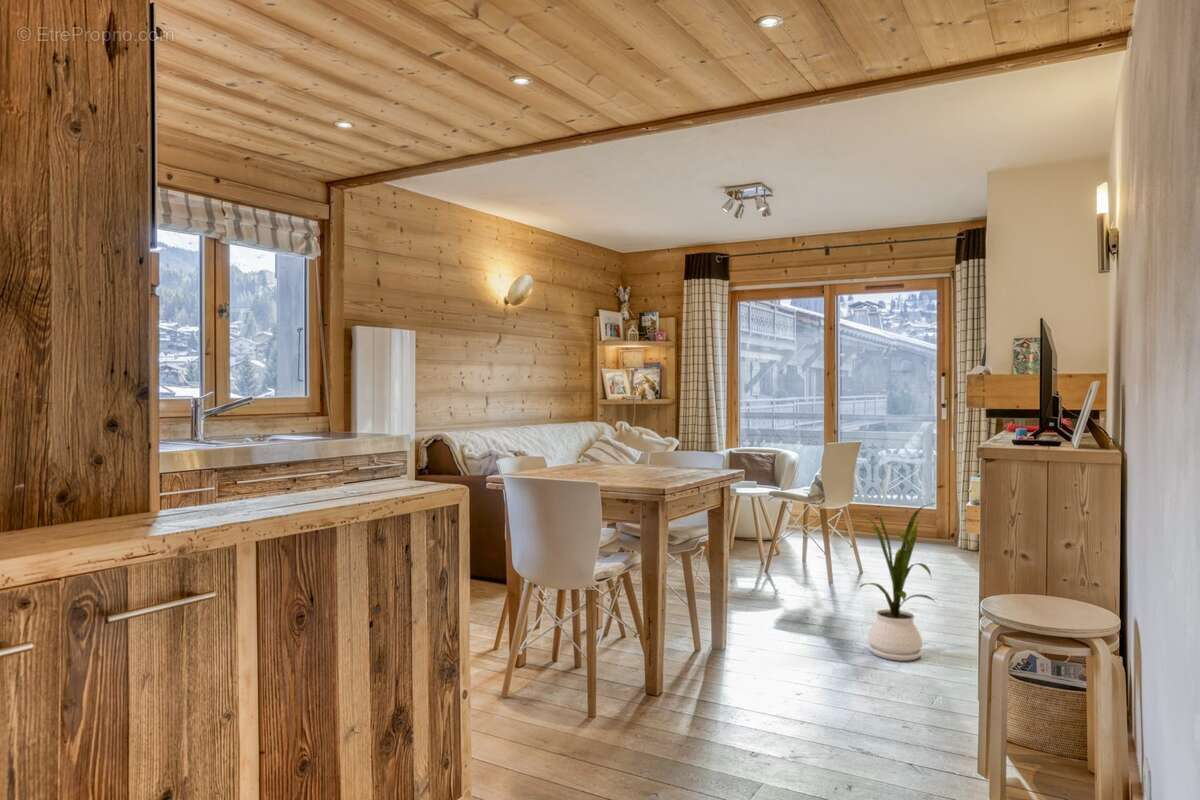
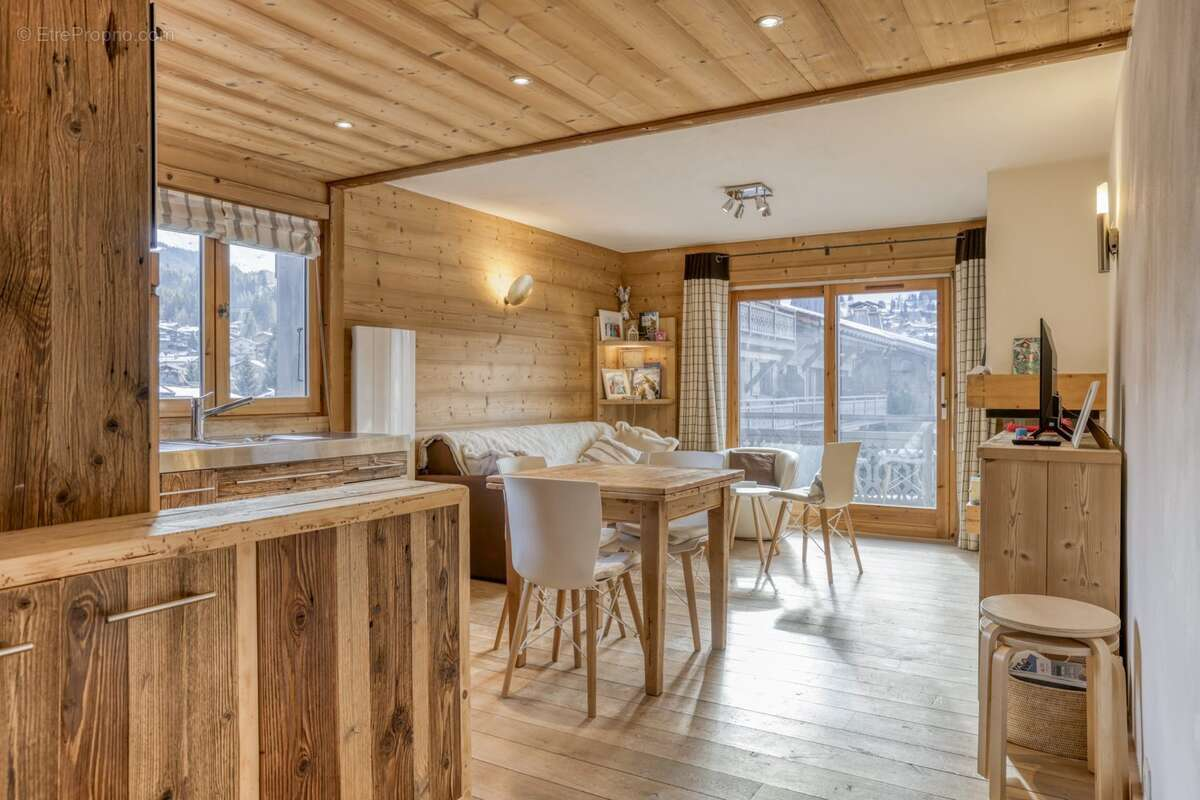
- house plant (898, 575)
